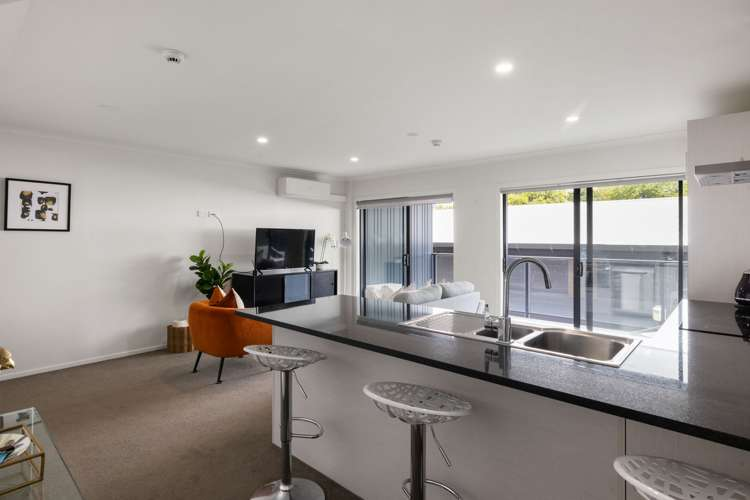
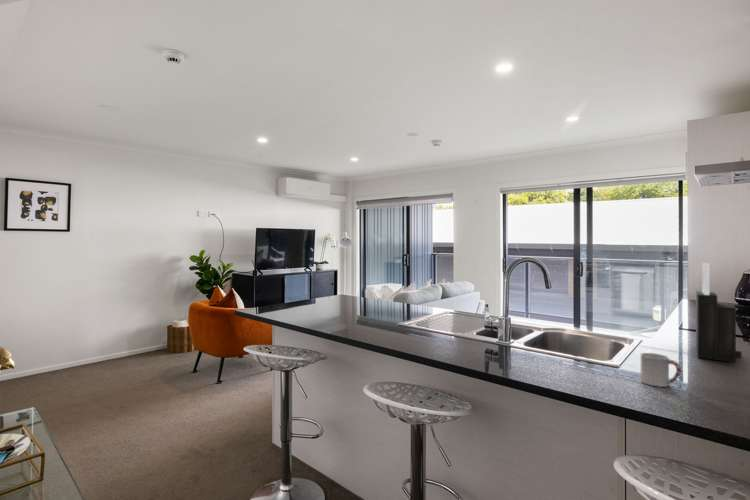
+ cup (660, 370)
+ knife block (718, 309)
